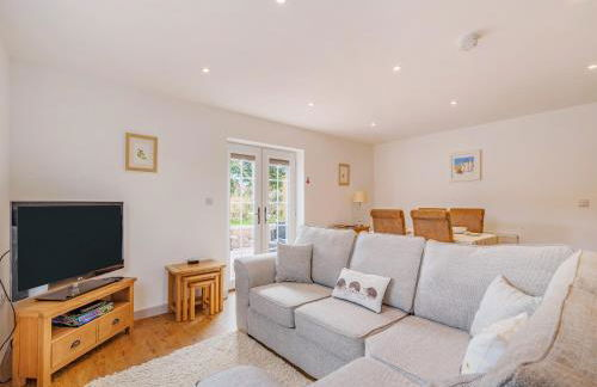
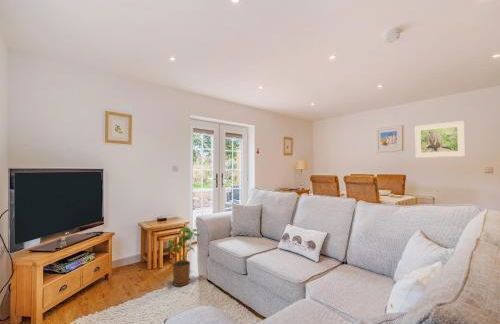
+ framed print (438, 140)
+ house plant (179, 255)
